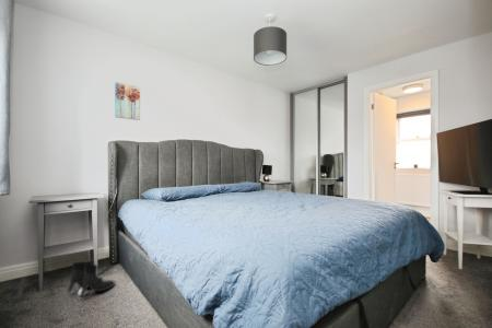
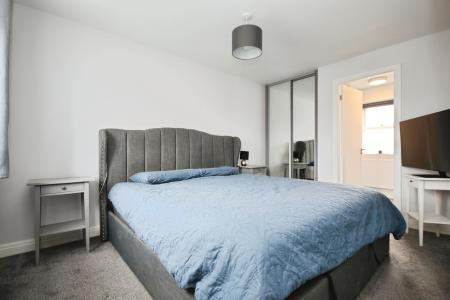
- boots (92, 274)
- wall art (127, 102)
